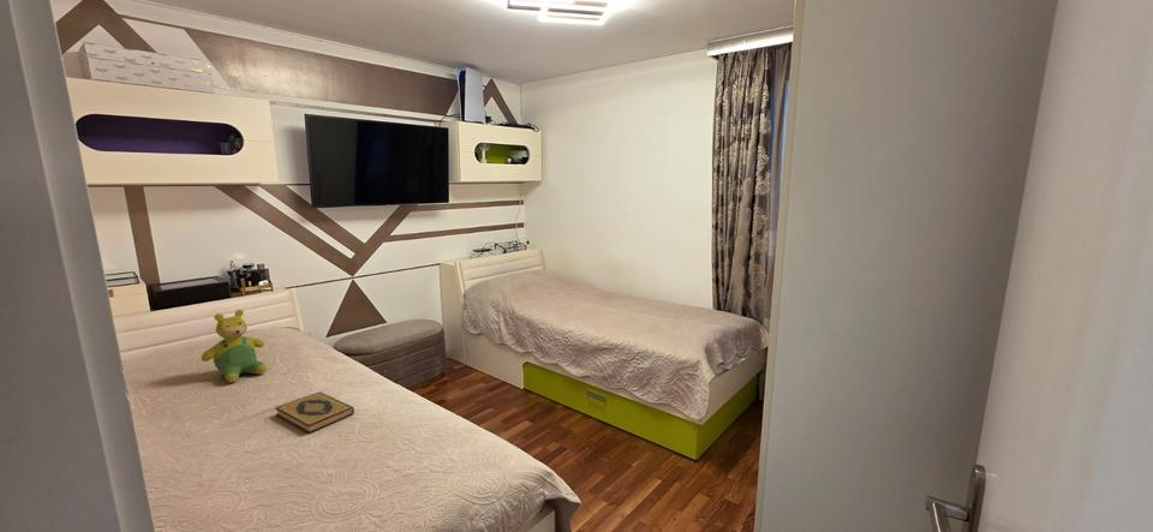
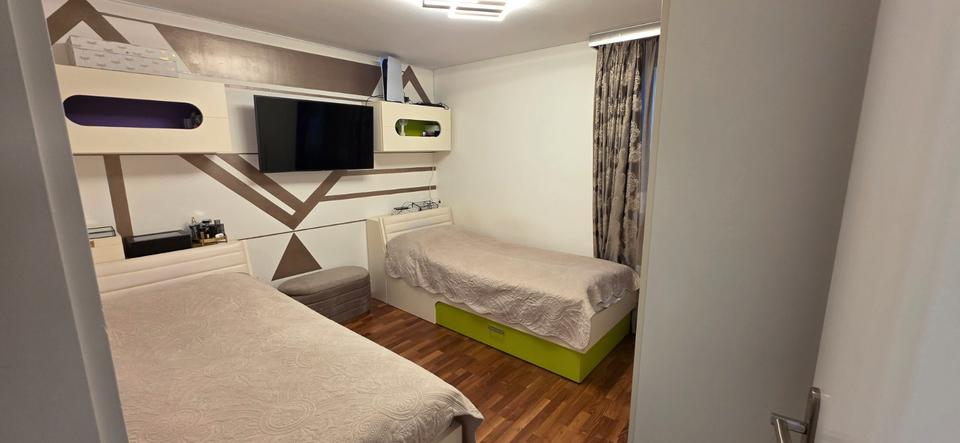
- teddy bear (237, 343)
- hardback book (315, 411)
